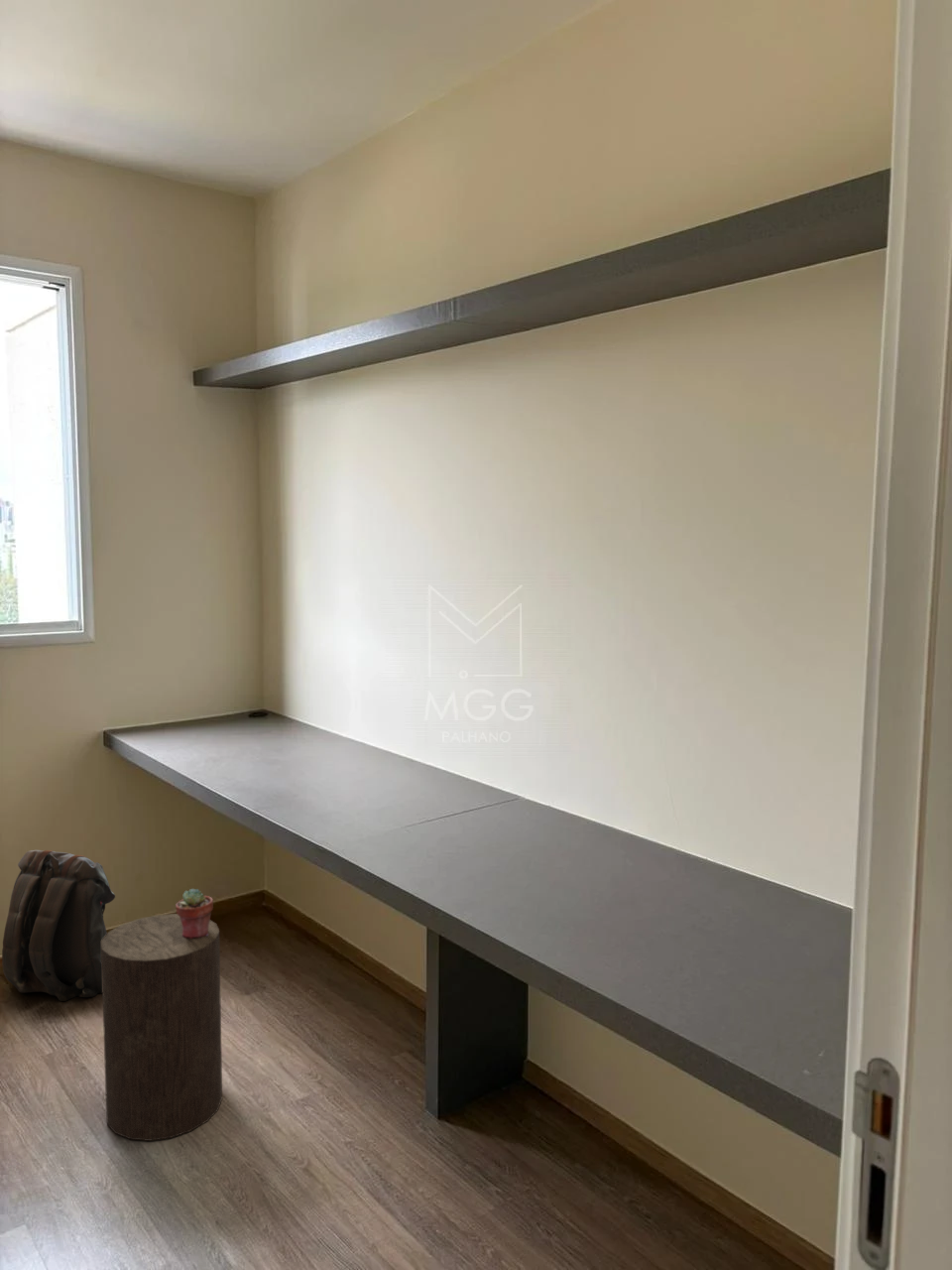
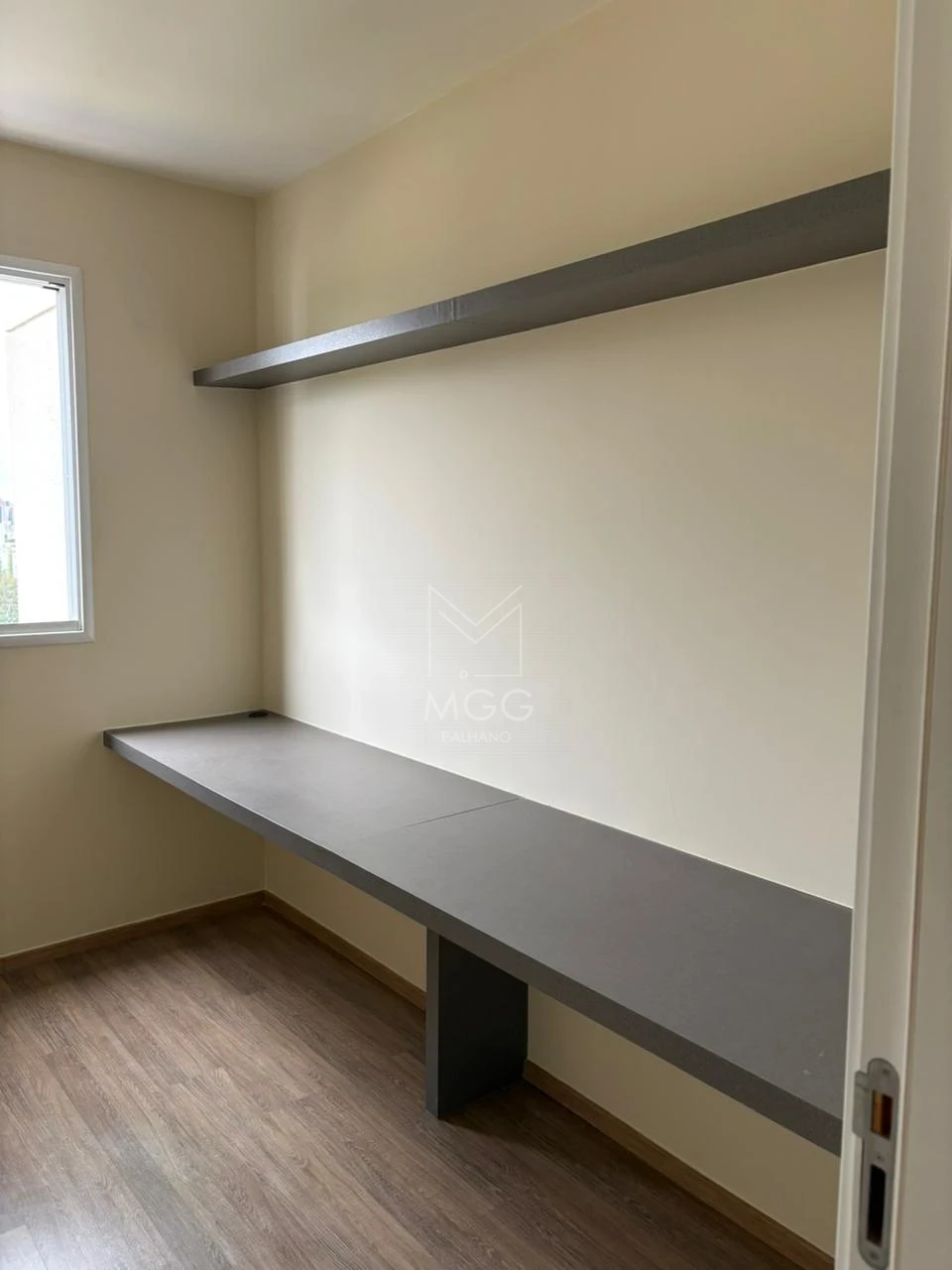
- backpack (60, 918)
- stool (163, 1021)
- potted succulent (194, 910)
